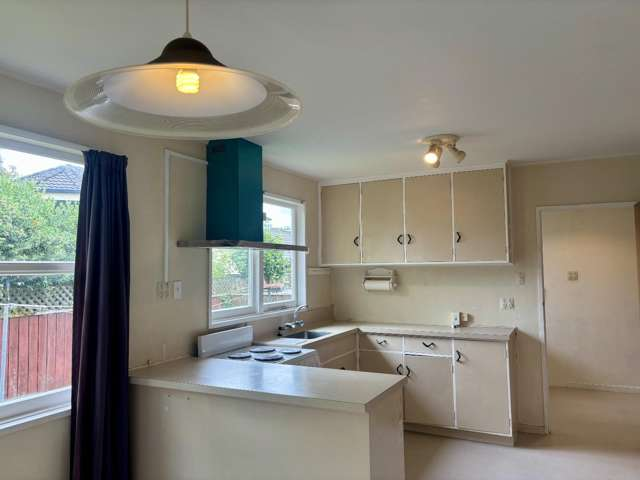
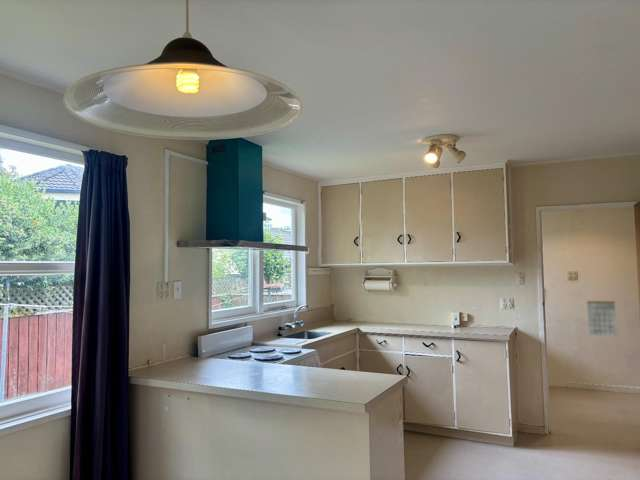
+ calendar (601, 314)
